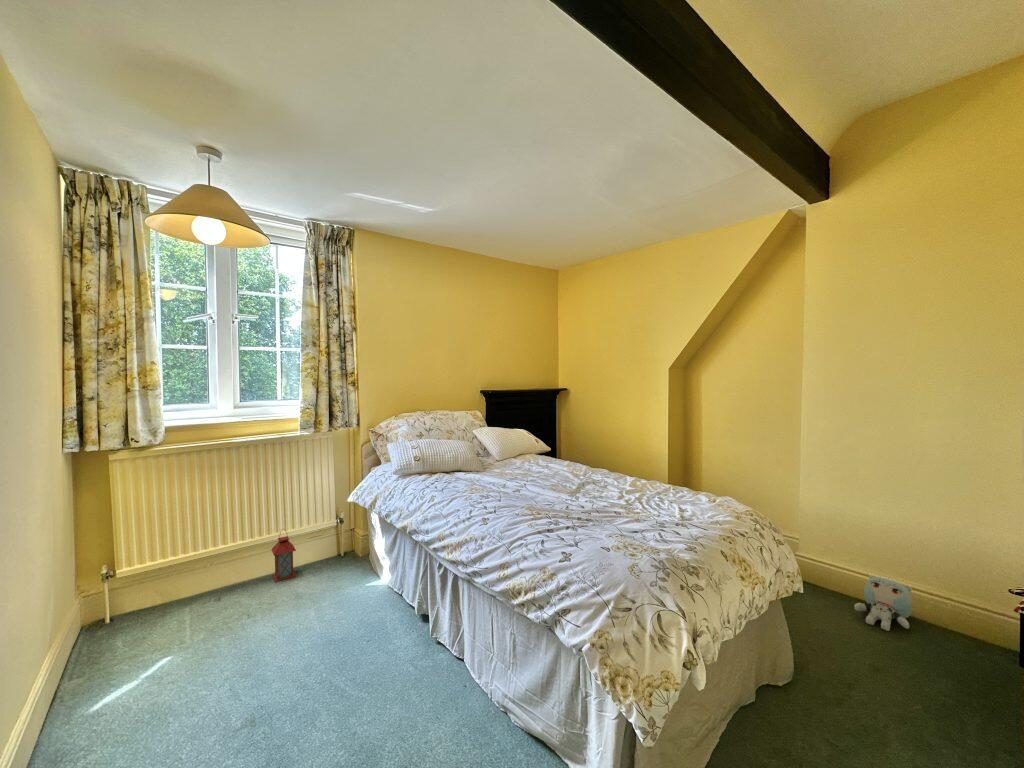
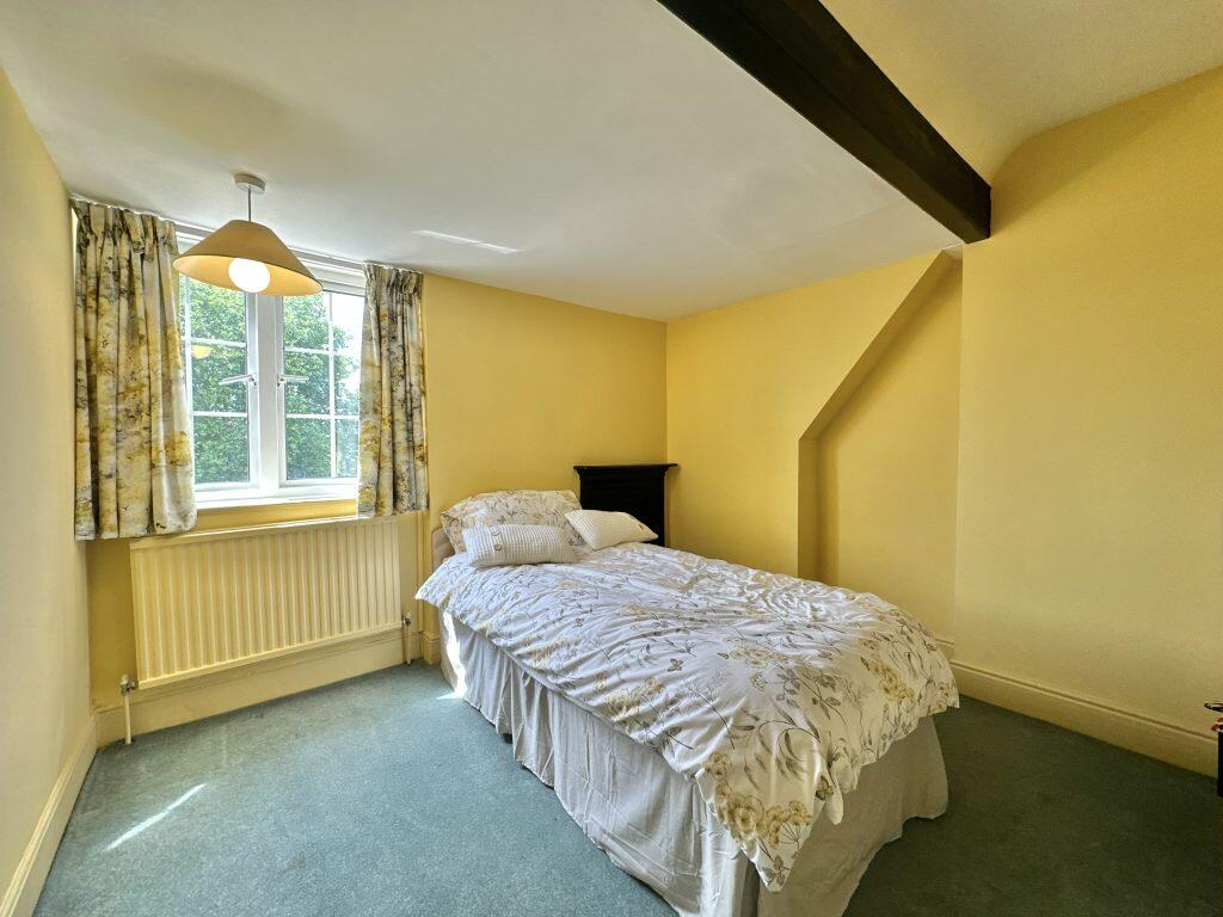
- lantern (283, 552)
- plush toy (884, 600)
